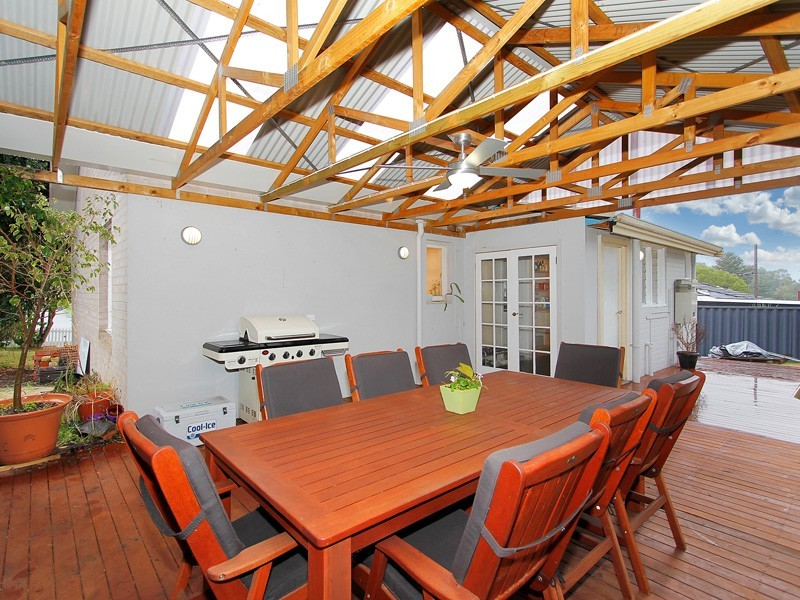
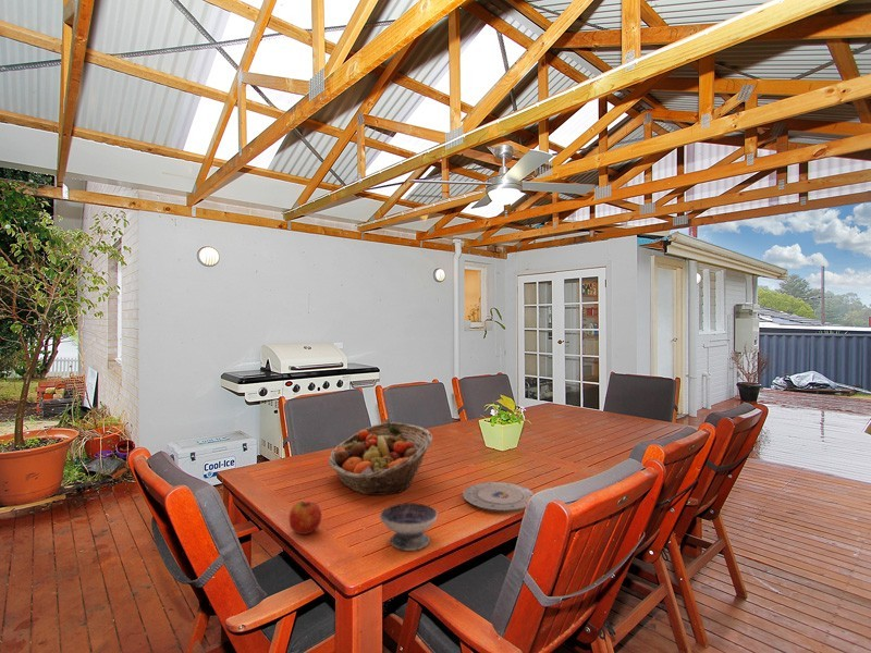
+ fruit basket (380, 455)
+ apple (305, 515)
+ plate (499, 496)
+ bowl (408, 526)
